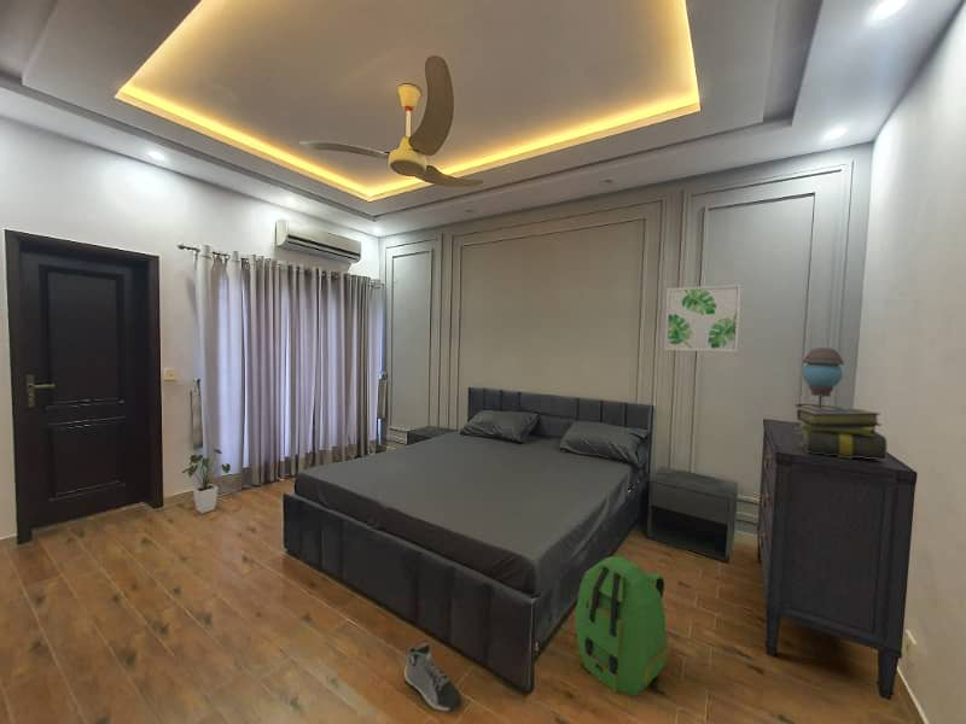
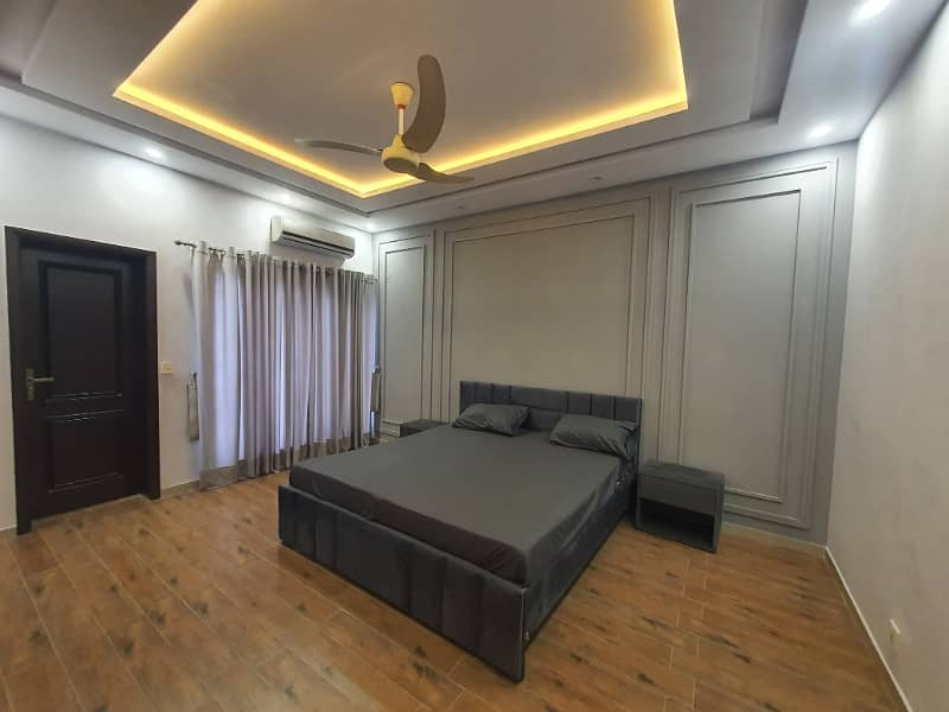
- sneaker (430, 671)
- backpack (622, 611)
- stack of books (838, 430)
- house plant (210, 479)
- table lamp (820, 390)
- dresser (811, 526)
- wall art (700, 319)
